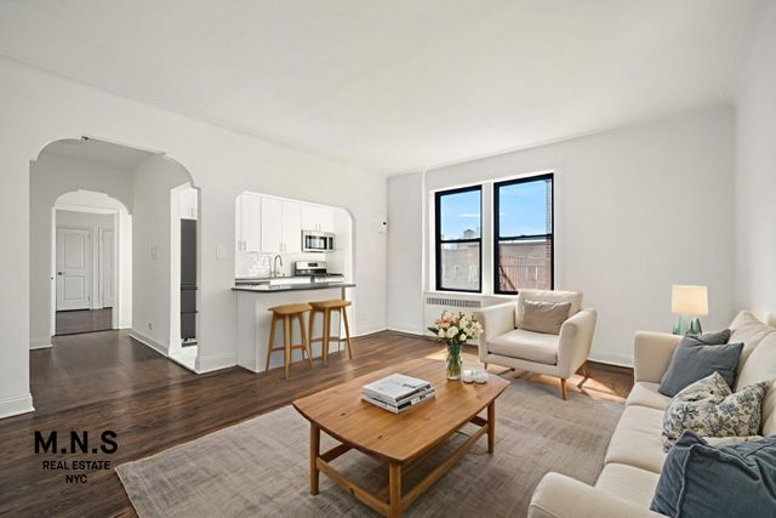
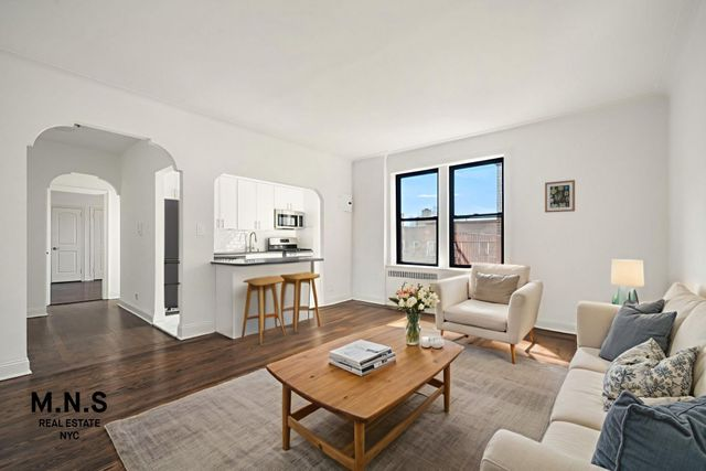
+ wall art (559, 196)
